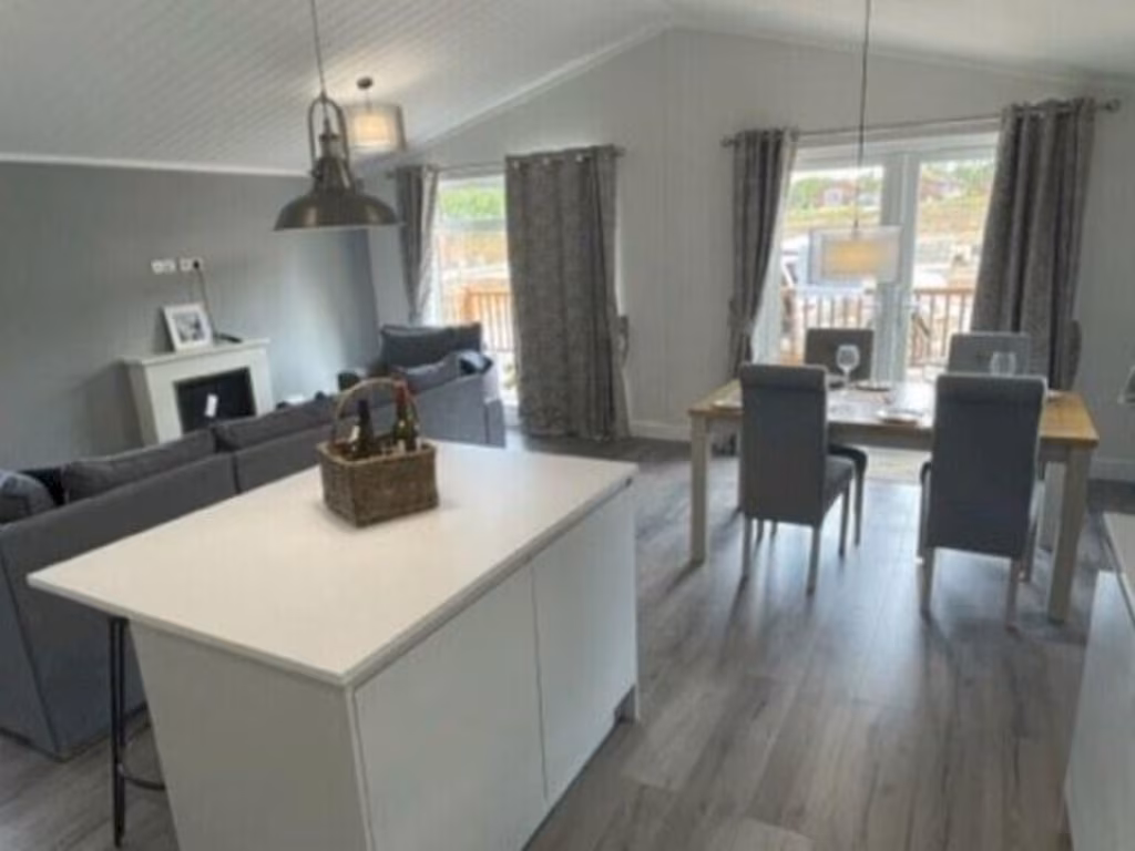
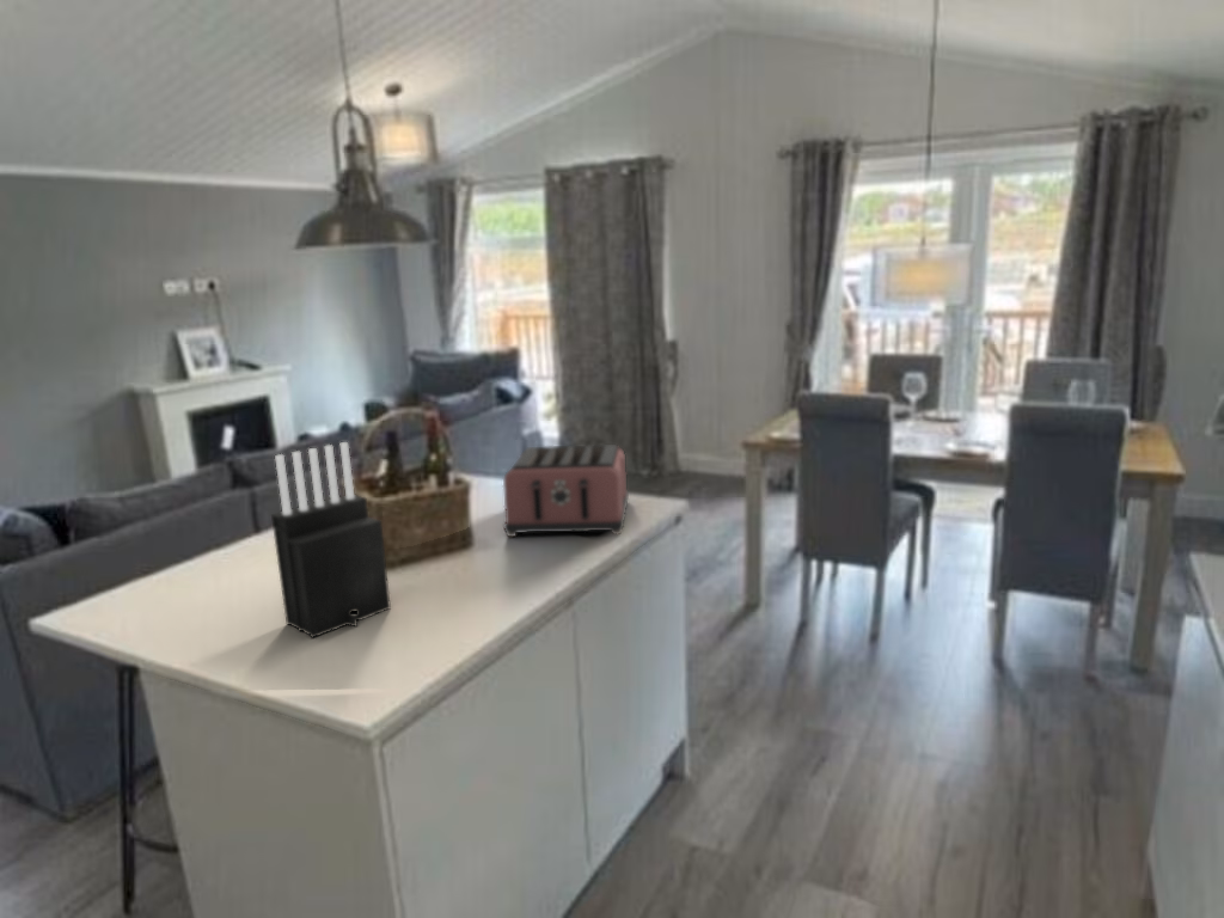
+ knife block (332, 537)
+ toaster (568, 488)
